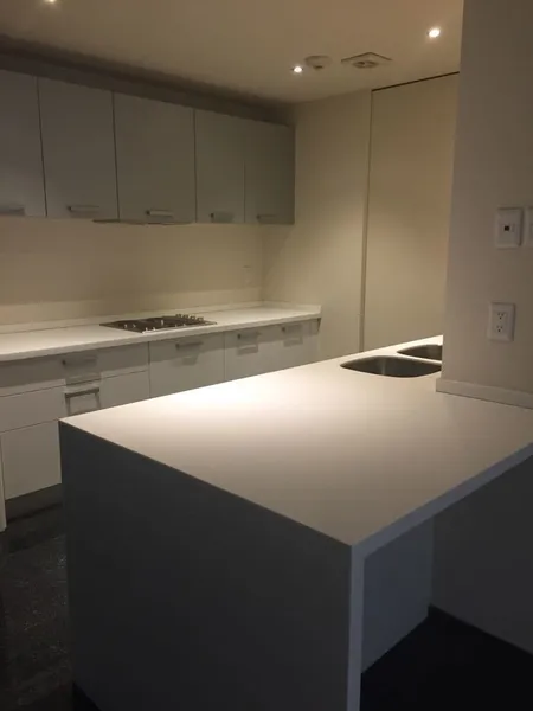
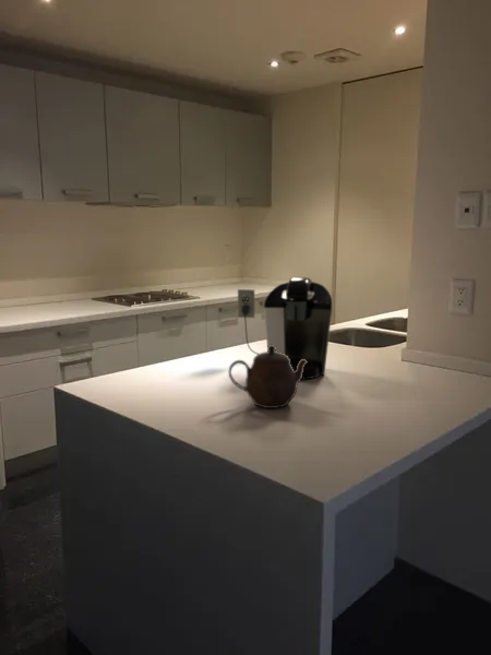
+ teapot (267, 373)
+ coffee maker (279, 323)
